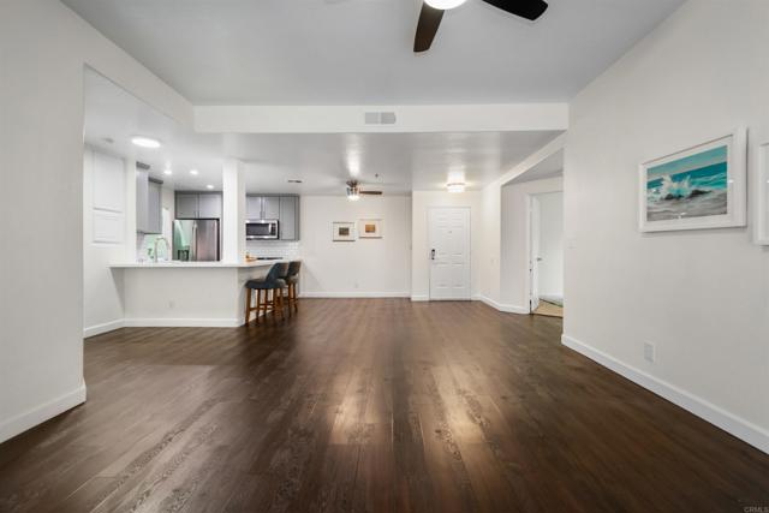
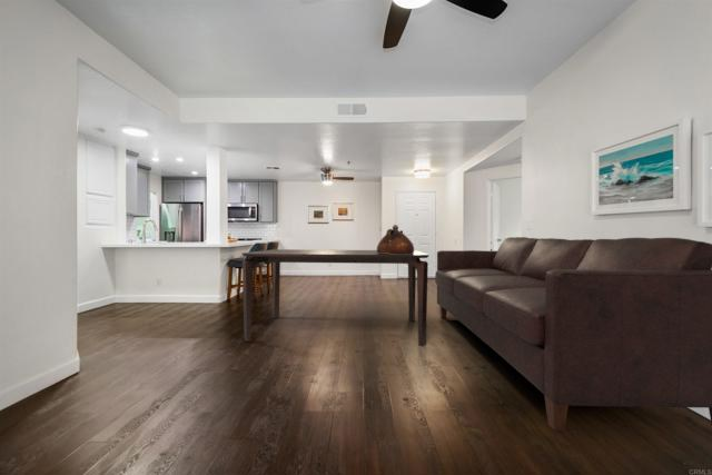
+ dining table (338, 261)
+ sofa (522, 294)
+ ceramic jug (395, 238)
